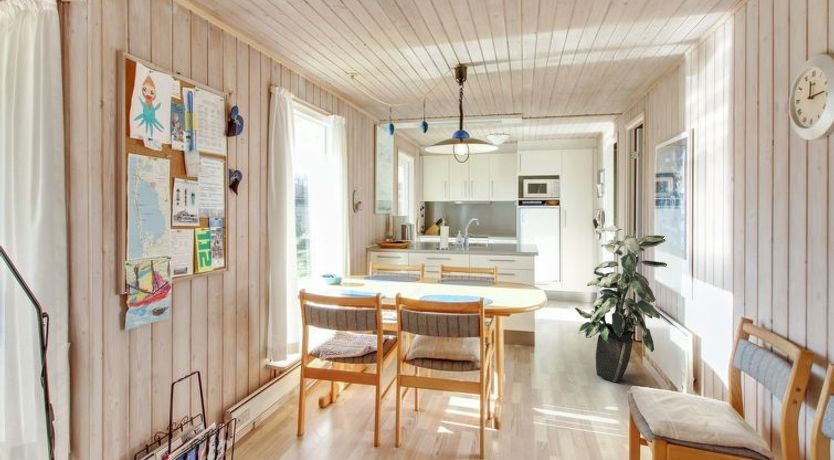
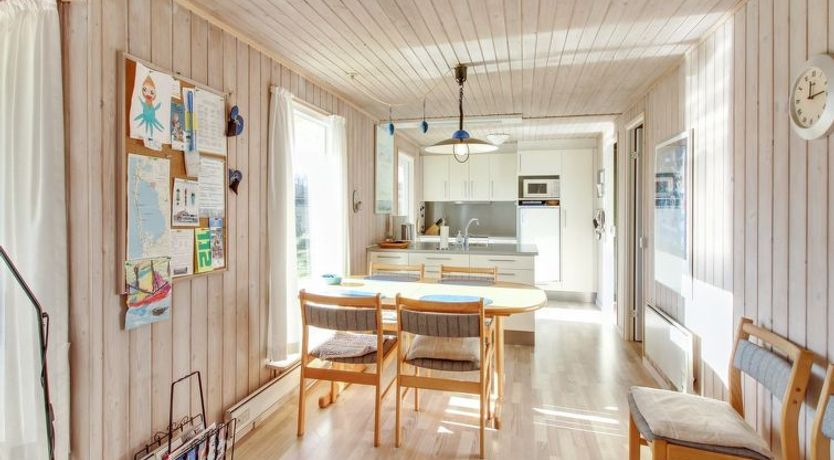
- indoor plant (619, 303)
